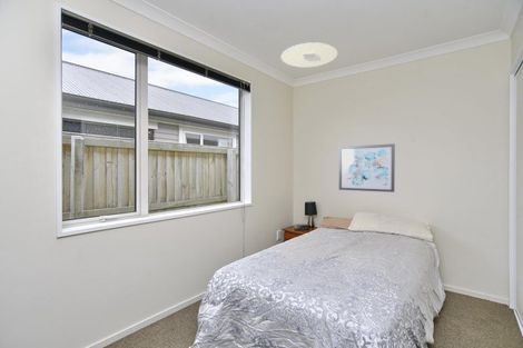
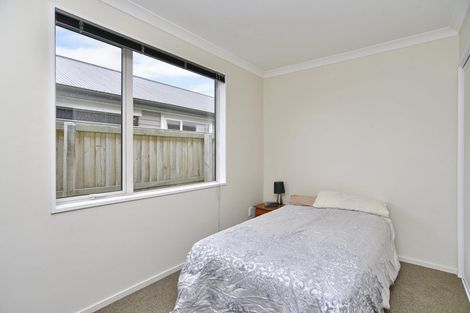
- wall art (365, 168)
- ceiling light (308, 53)
